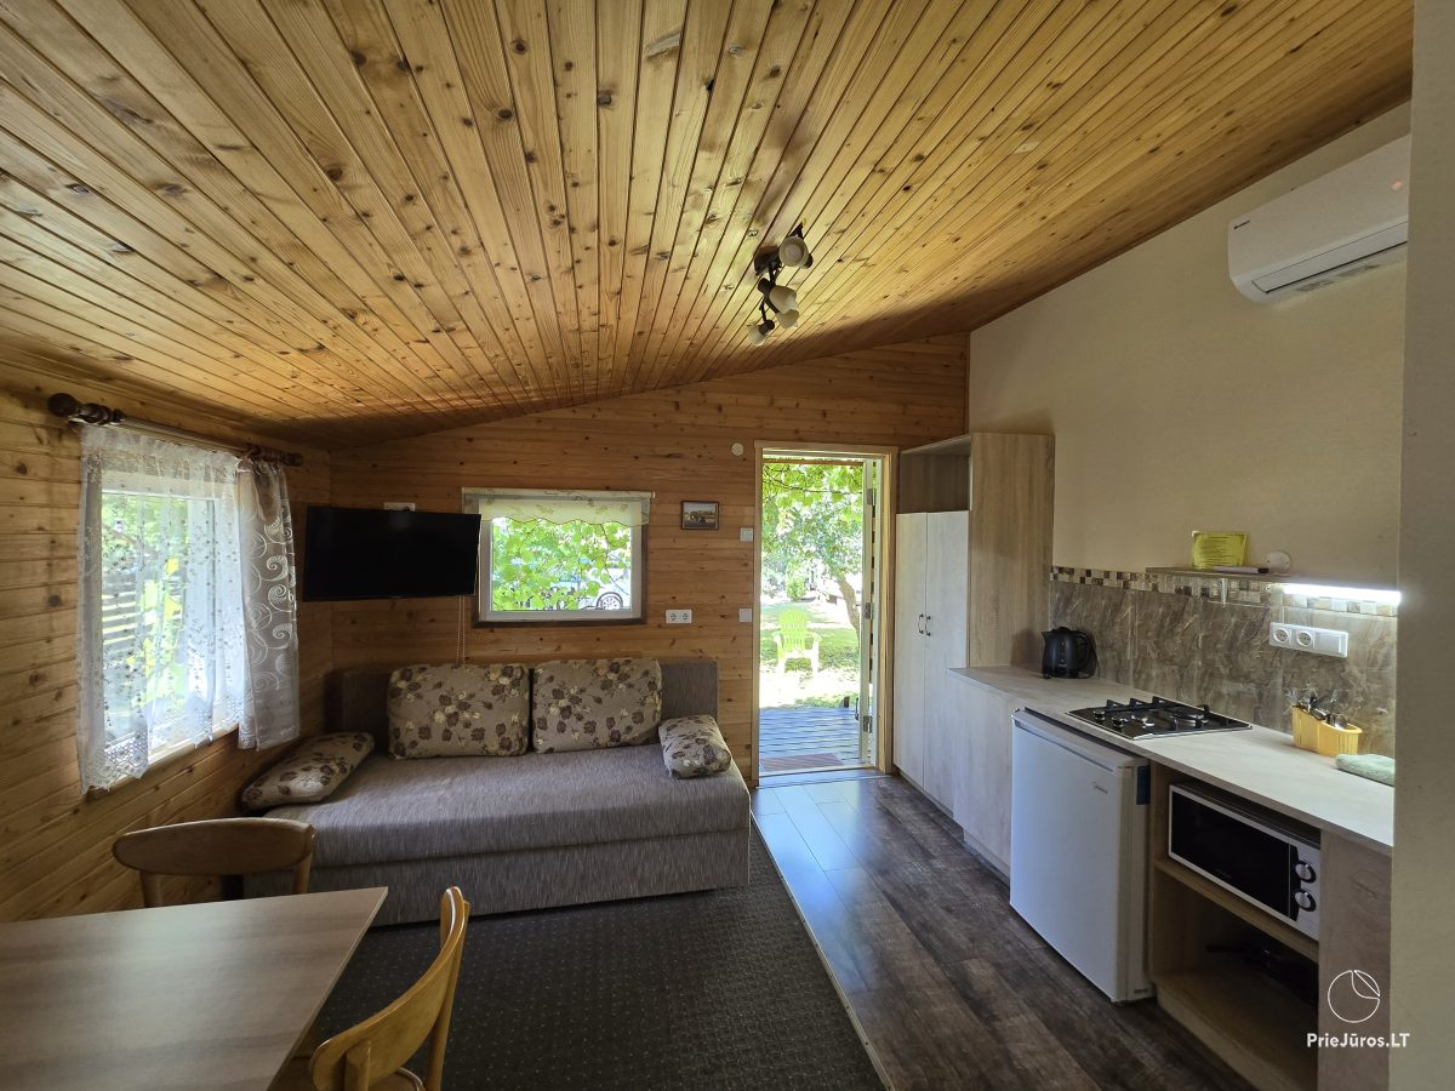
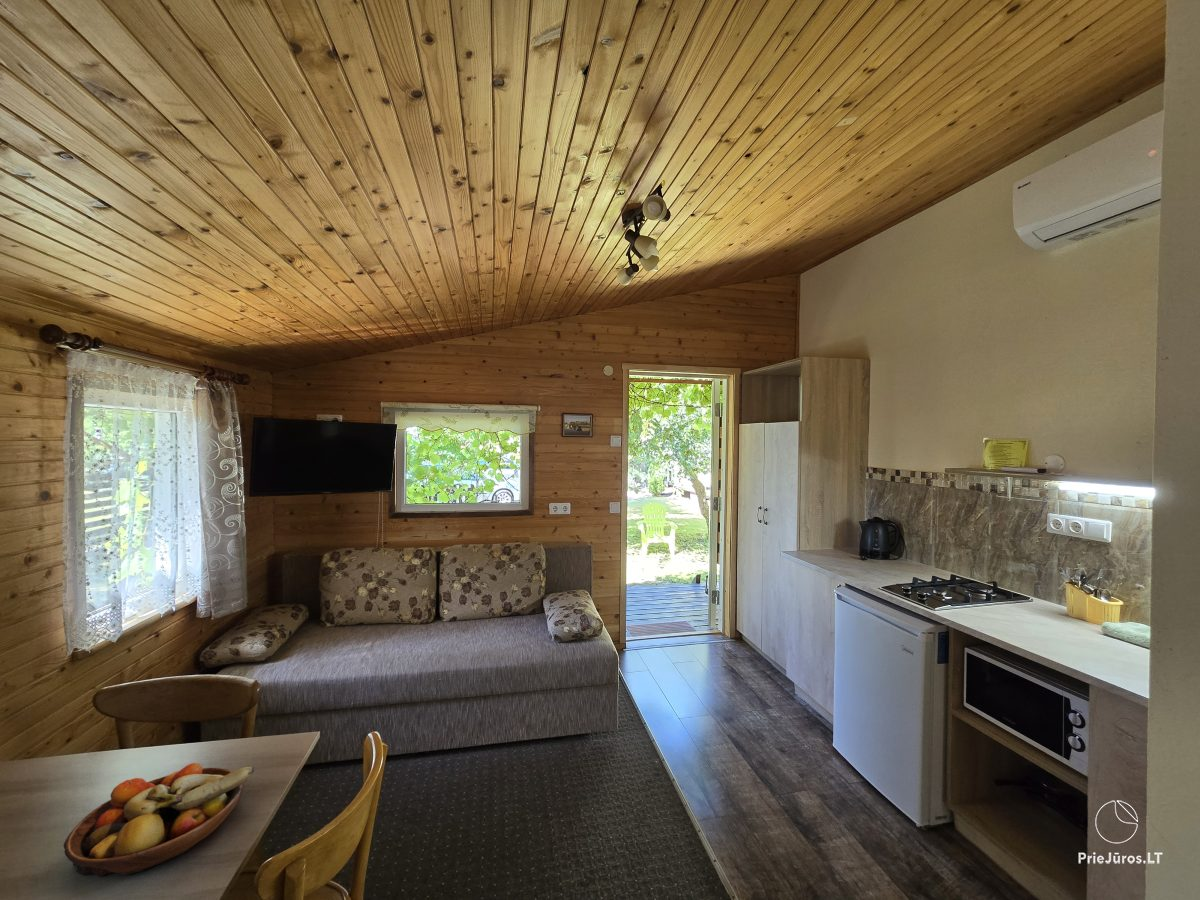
+ fruit bowl (163, 802)
